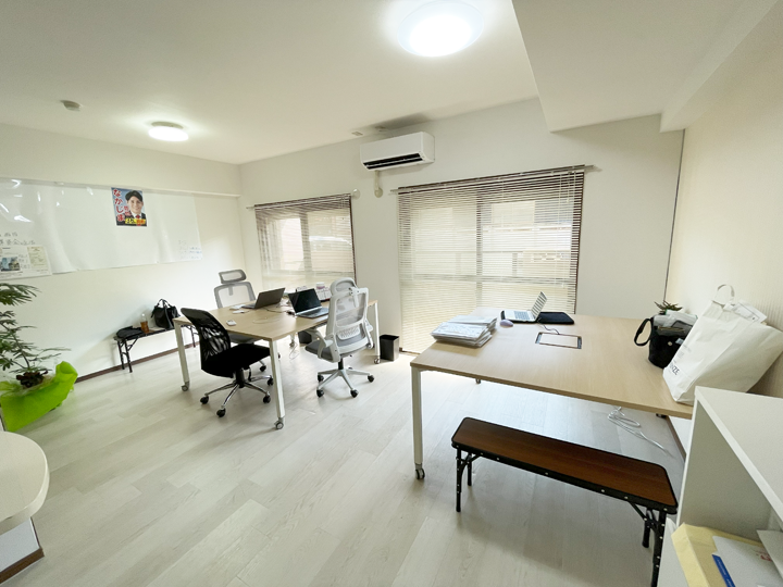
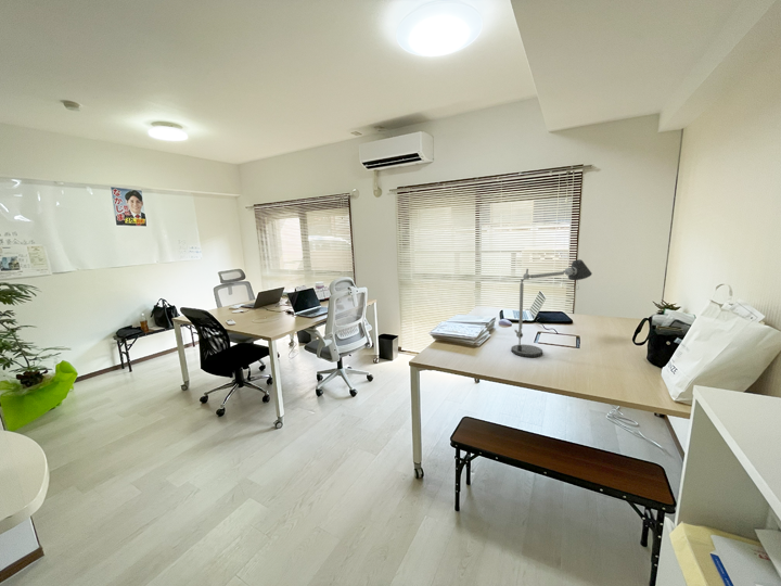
+ desk lamp (575, 288)
